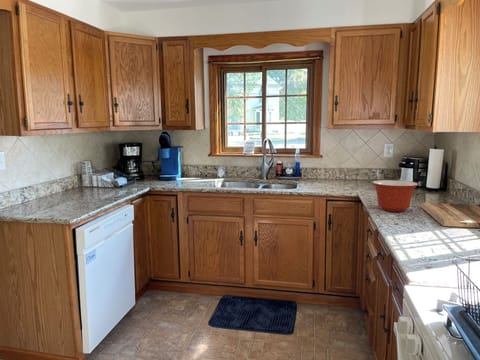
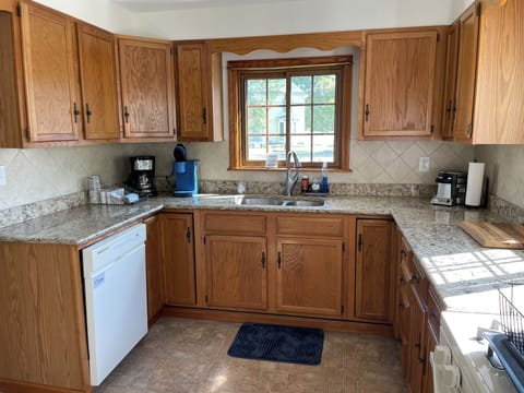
- mixing bowl (394, 196)
